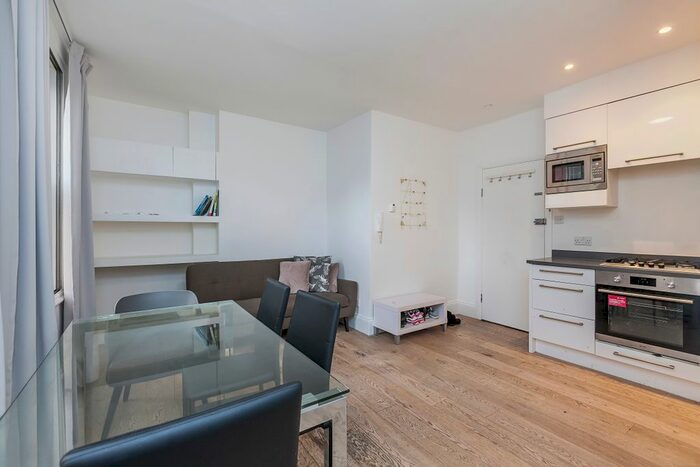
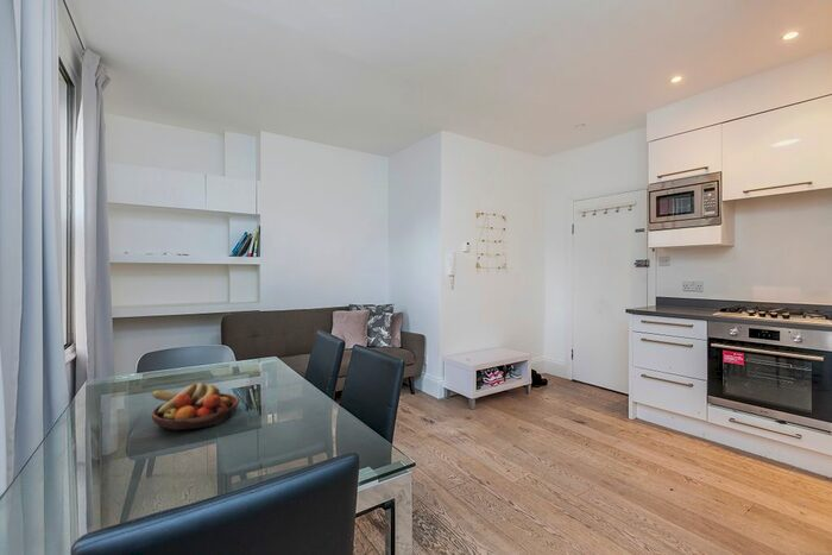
+ fruit bowl (196, 402)
